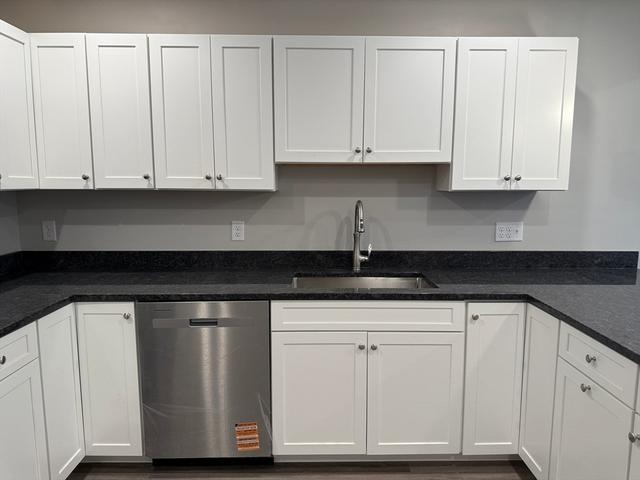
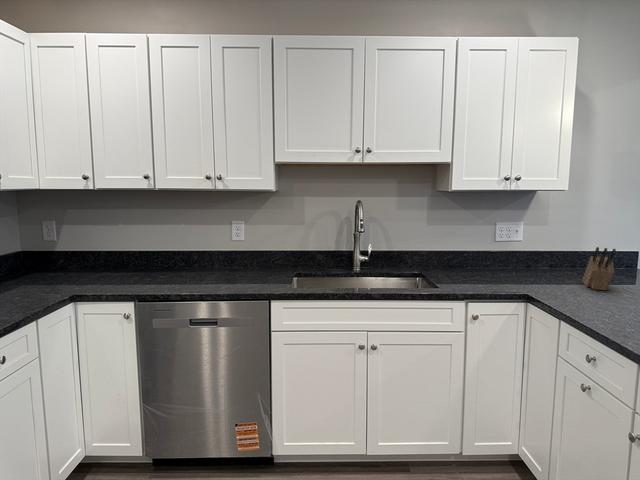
+ knife block (599, 266)
